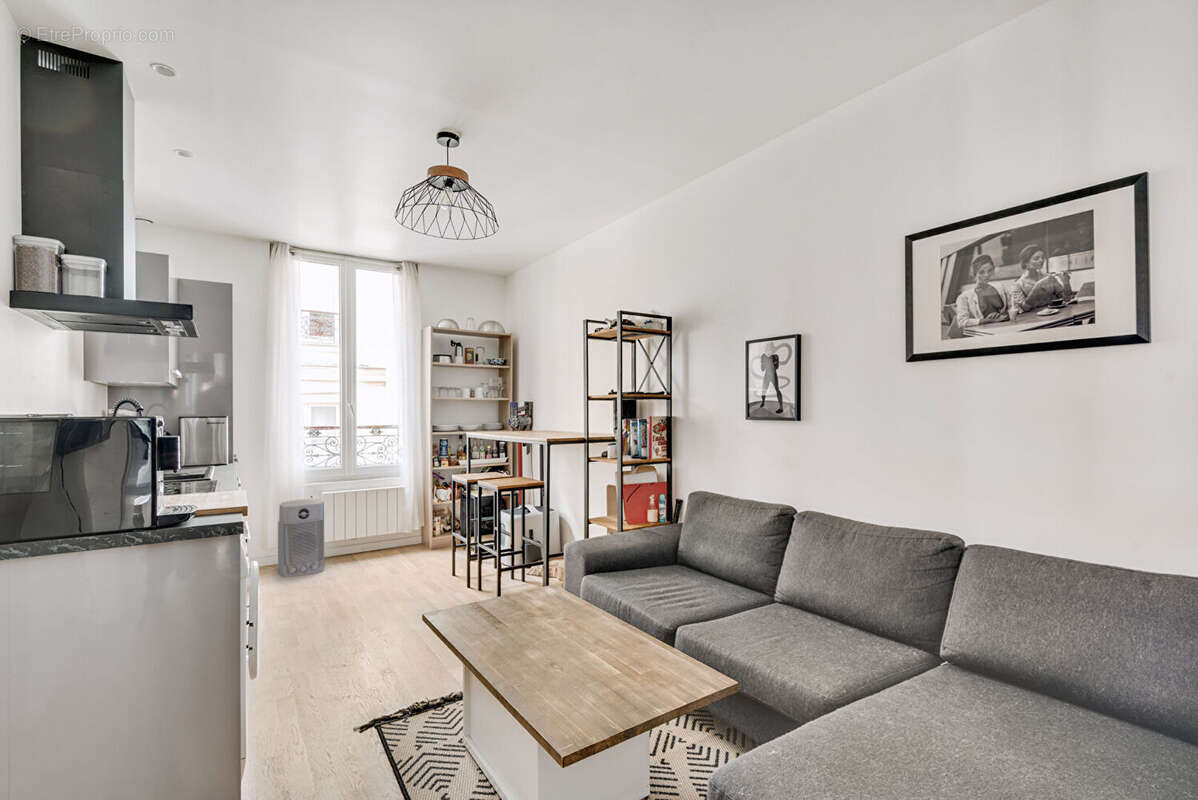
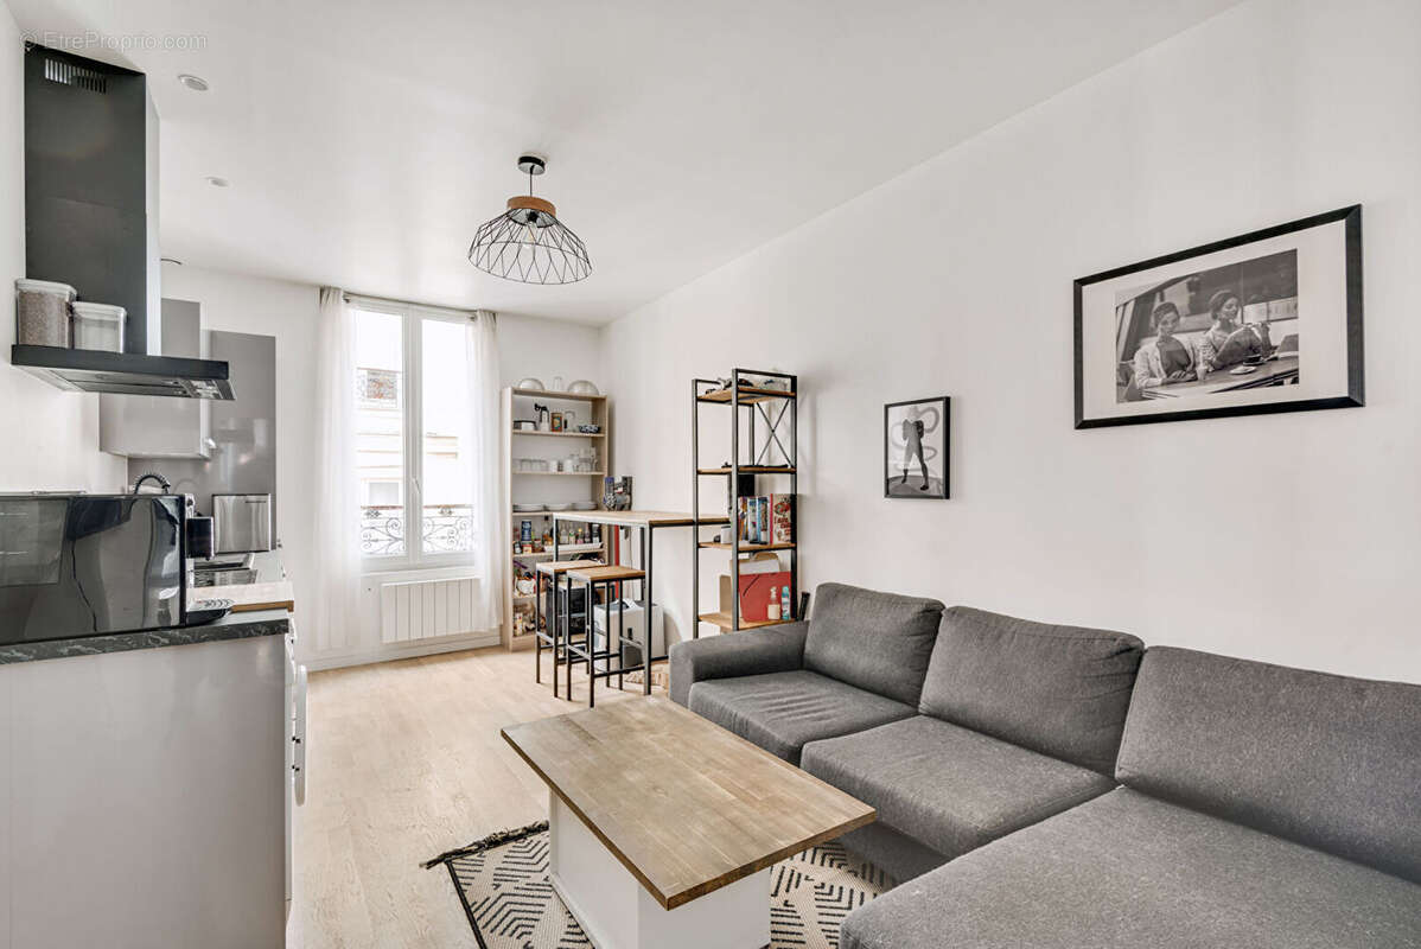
- air purifier (301, 535)
